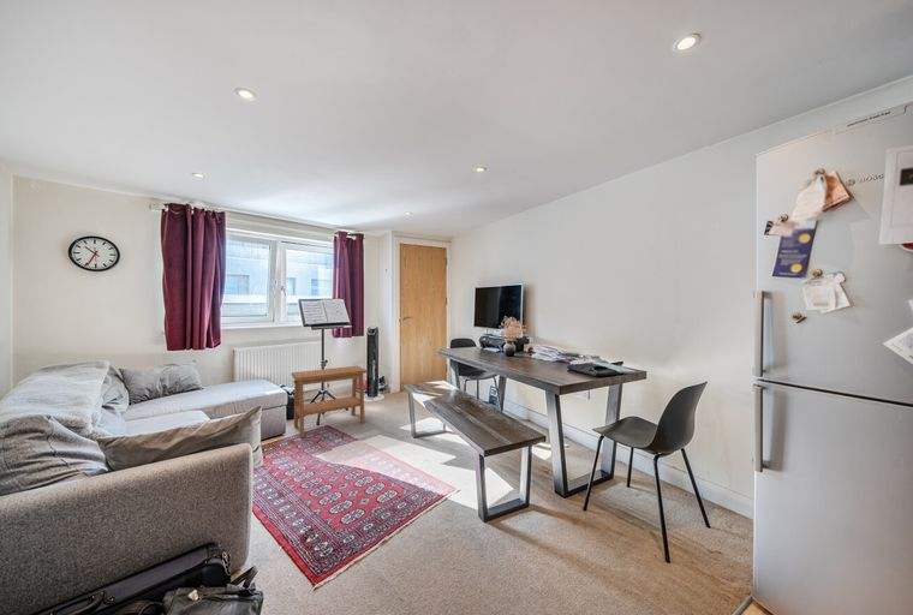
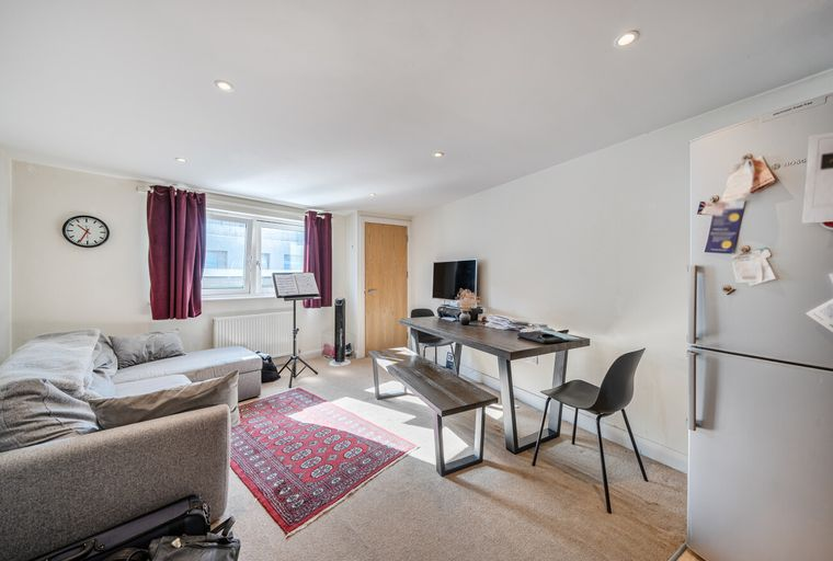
- side table (329, 400)
